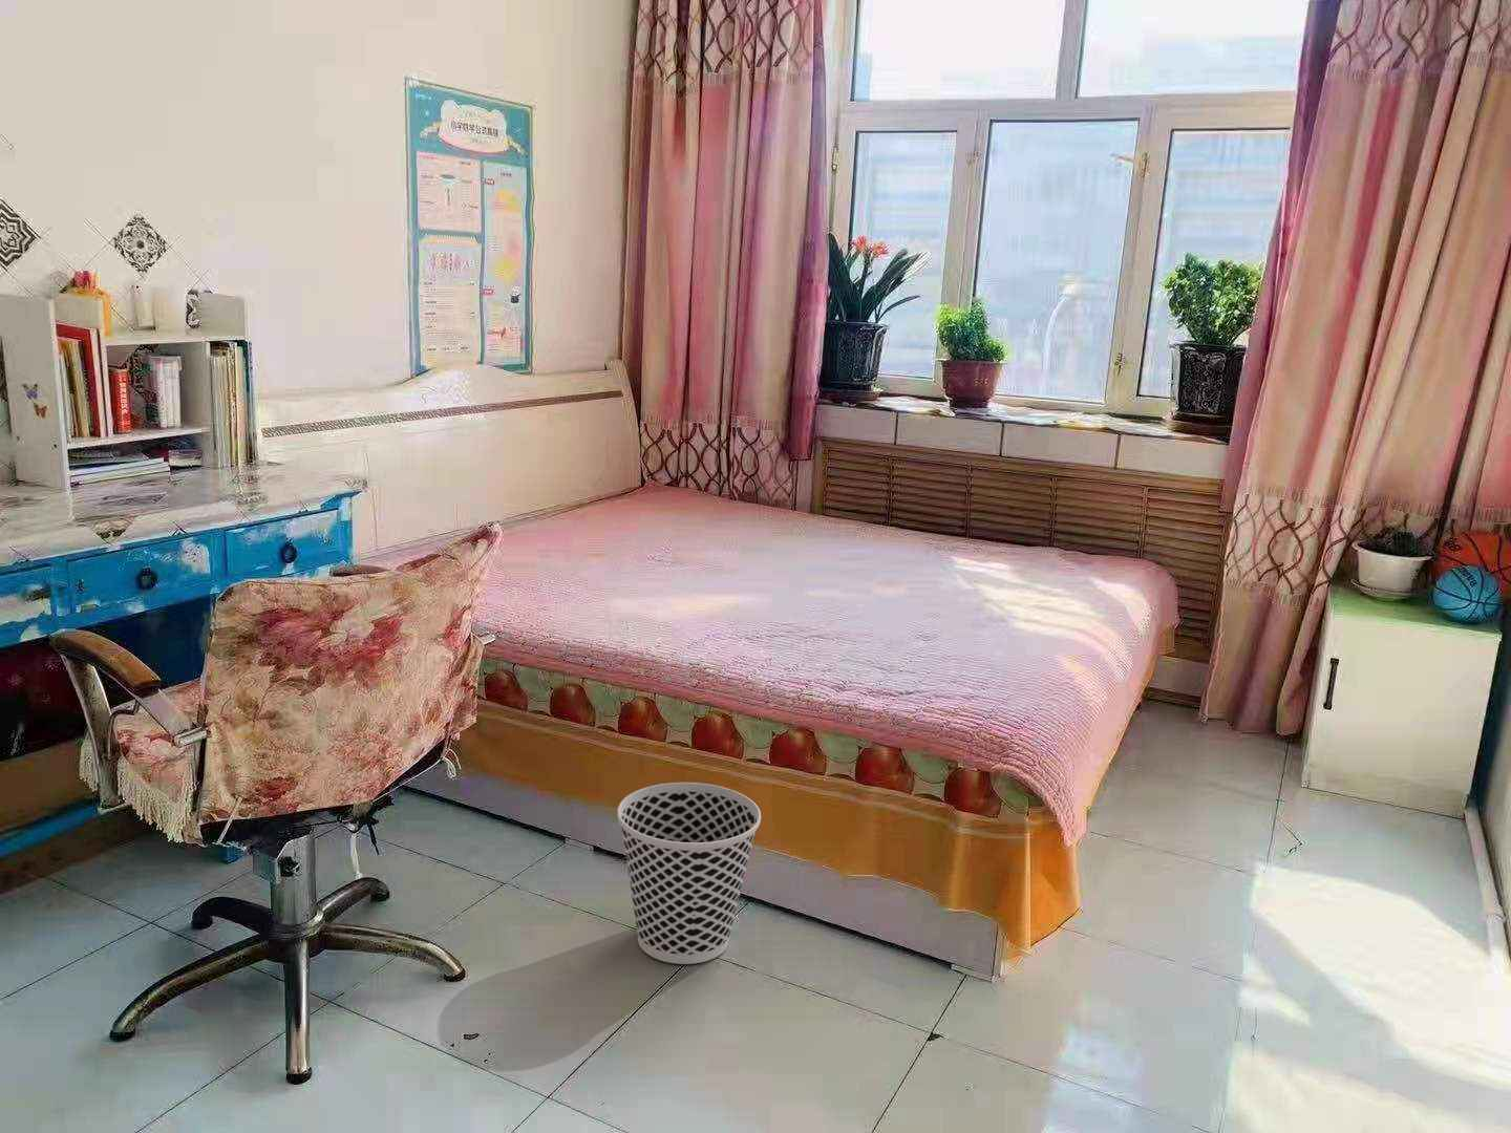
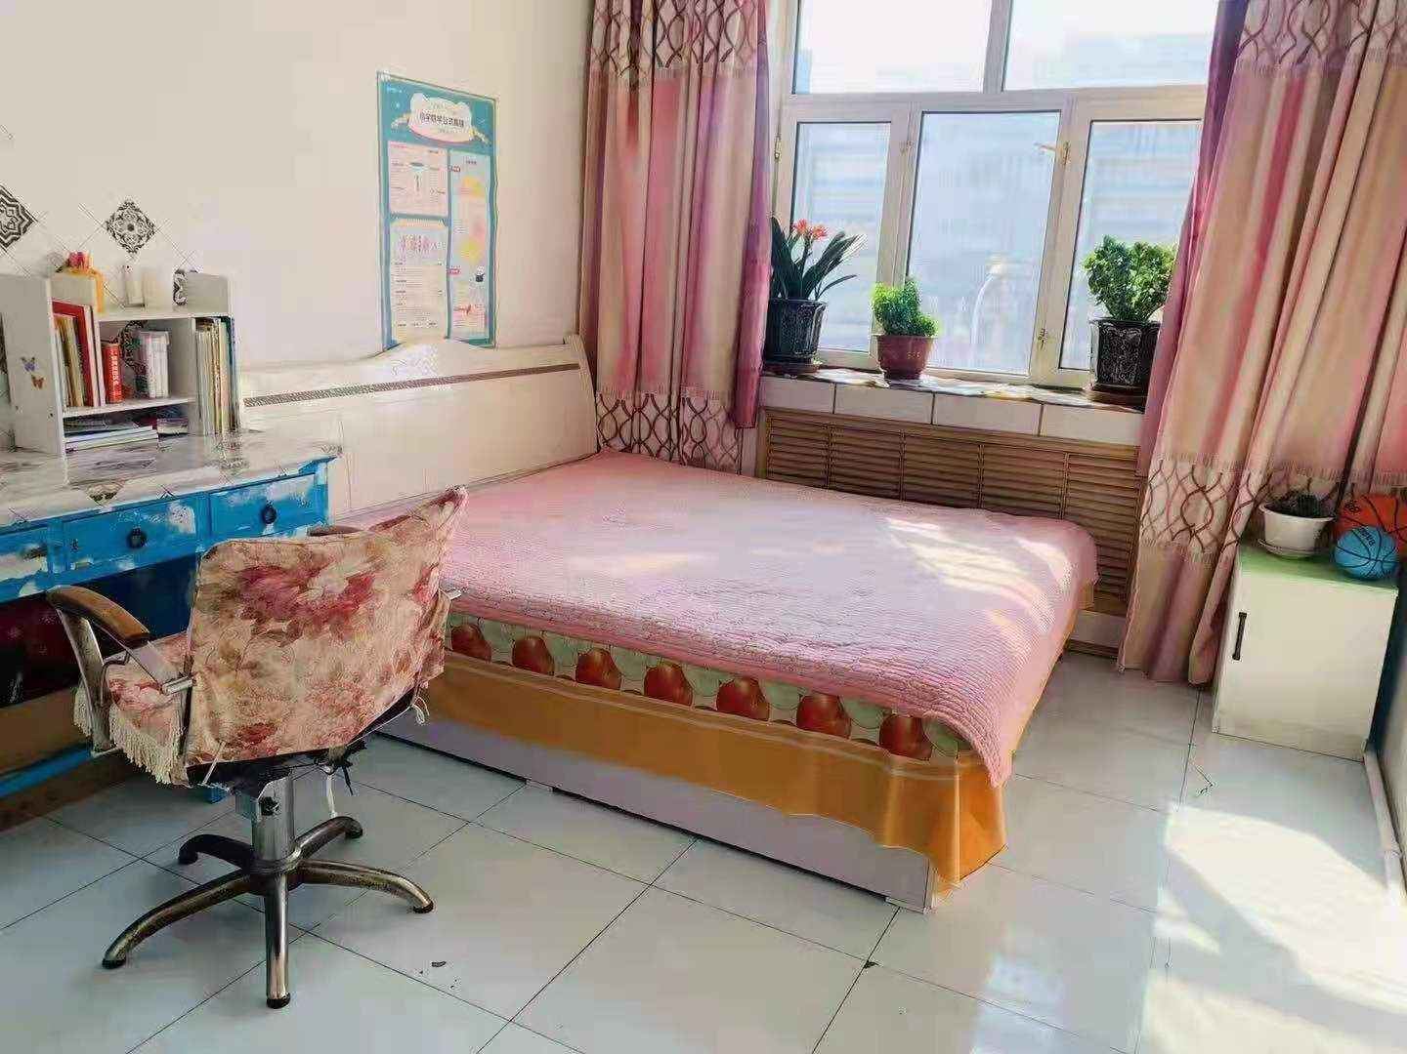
- wastebasket (686, 875)
